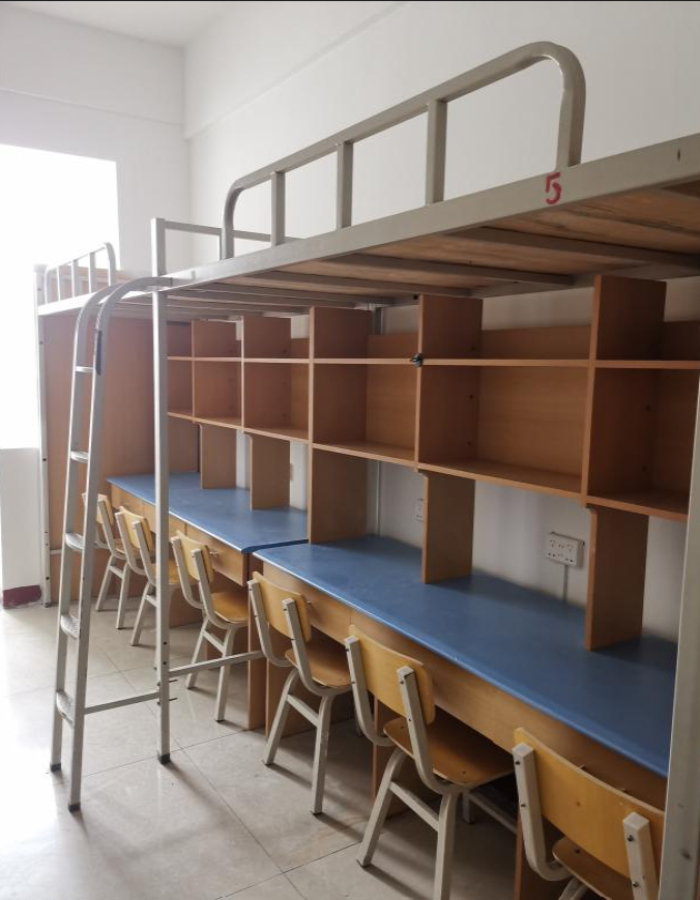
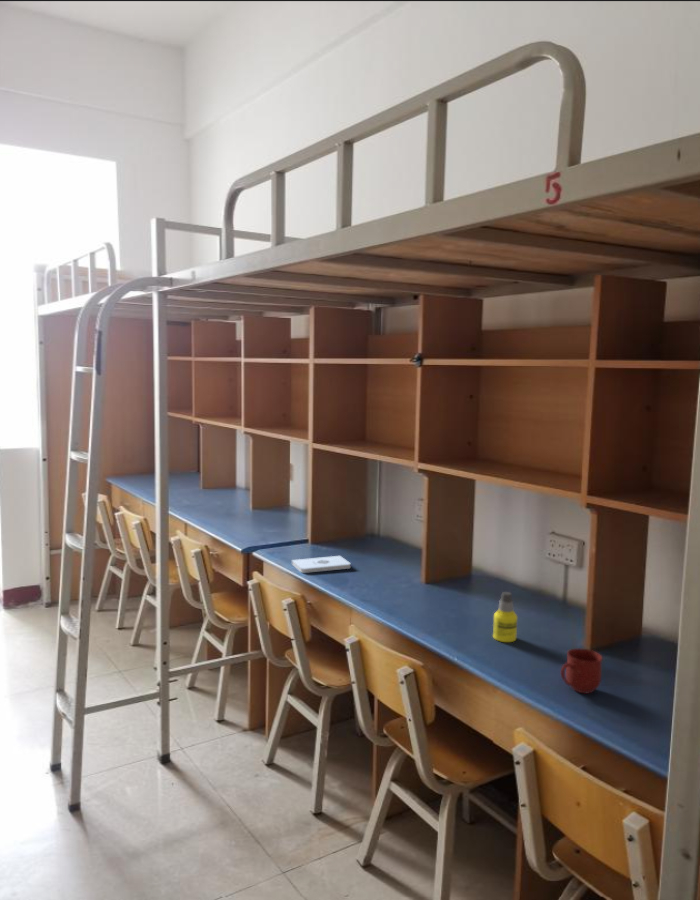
+ mug (578, 673)
+ bottle (505, 615)
+ notepad (321, 564)
